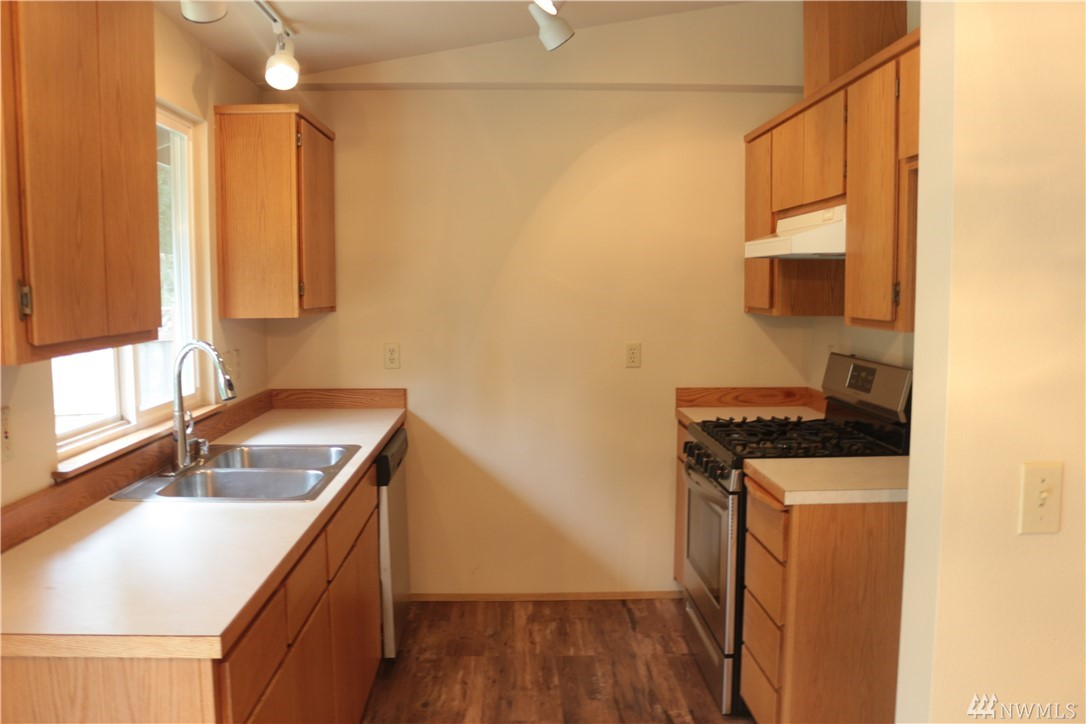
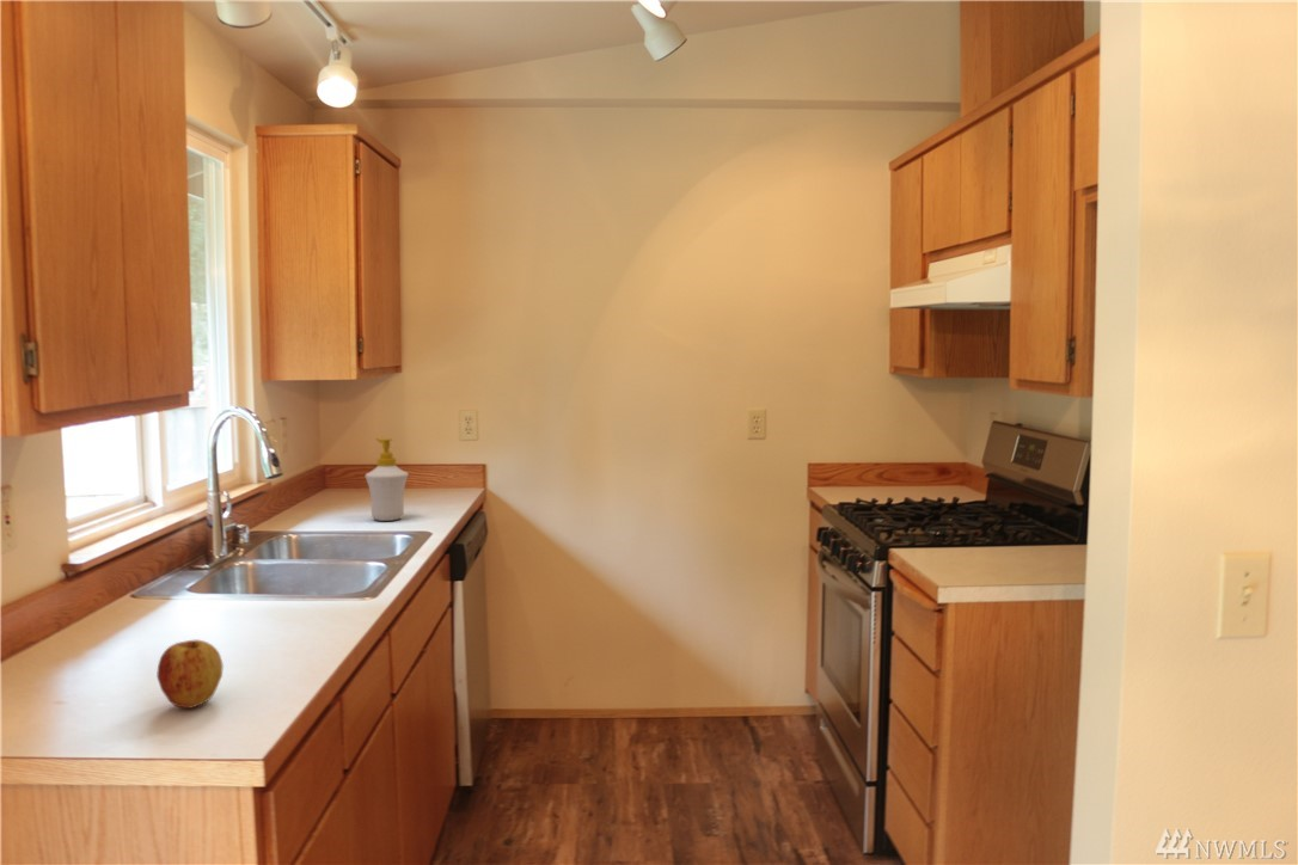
+ apple (190, 673)
+ soap bottle (386, 478)
